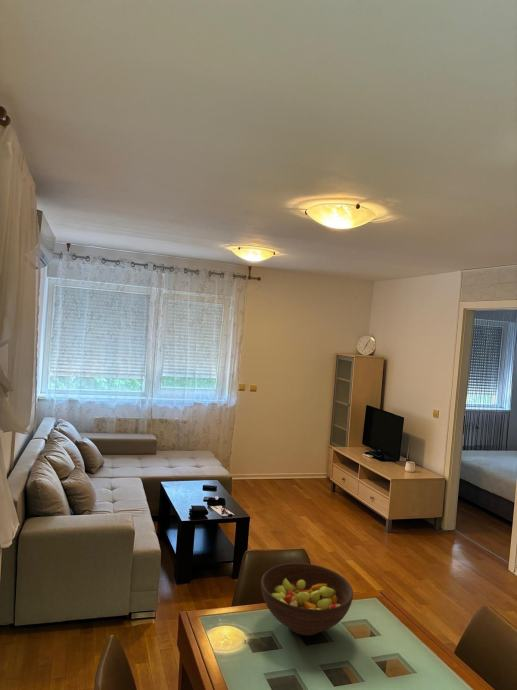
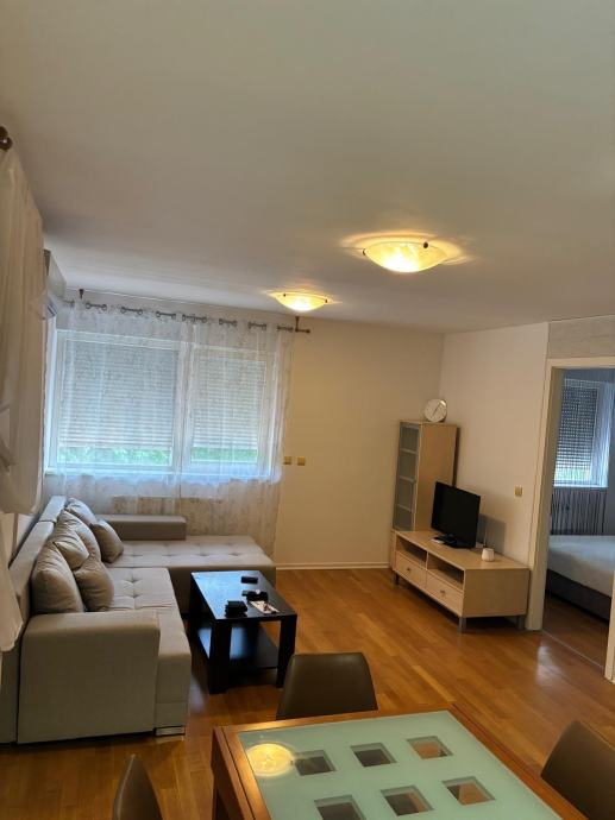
- fruit bowl (305, 605)
